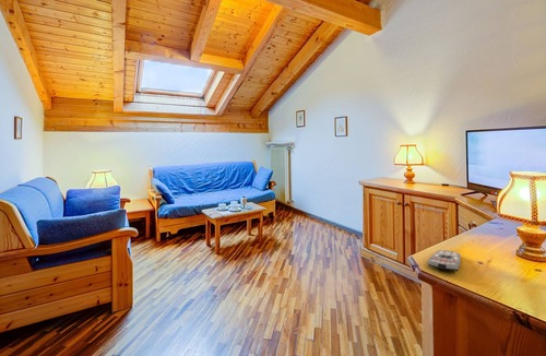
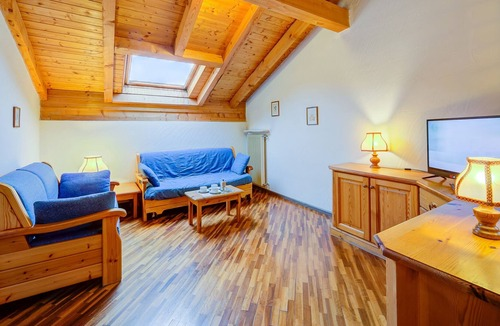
- remote control (446, 259)
